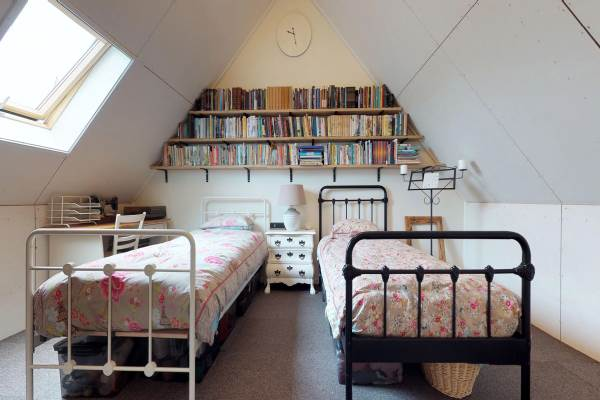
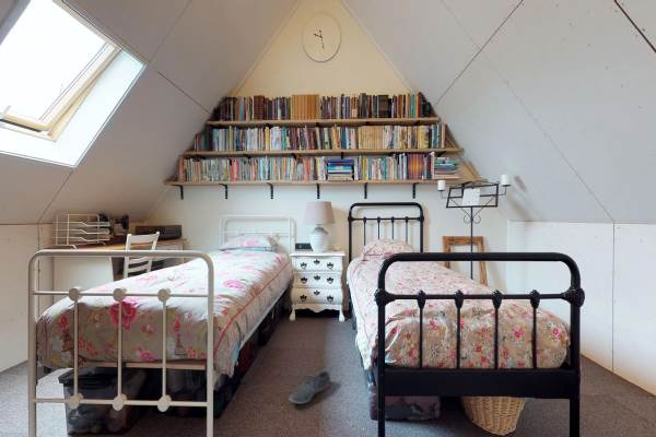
+ shoe (309, 385)
